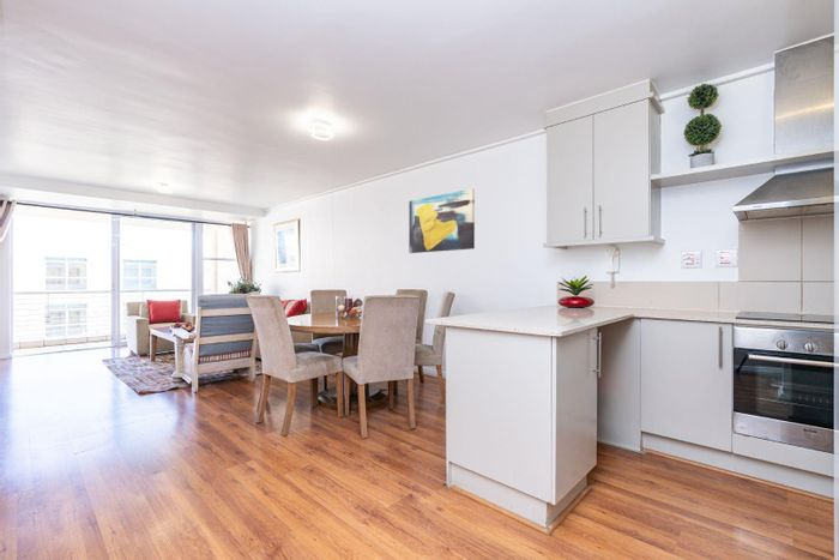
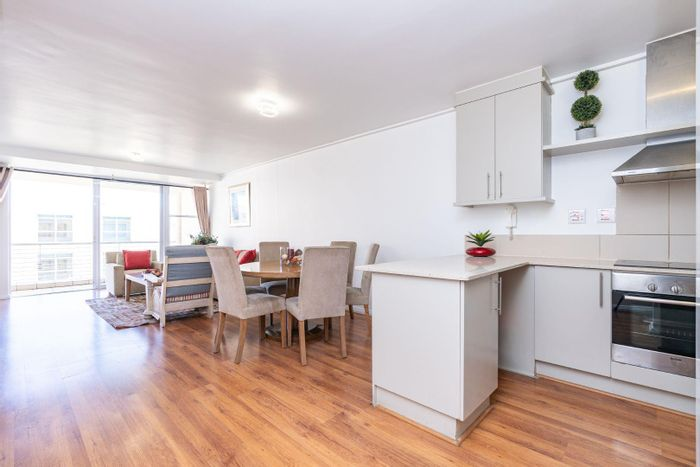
- wall art (439, 223)
